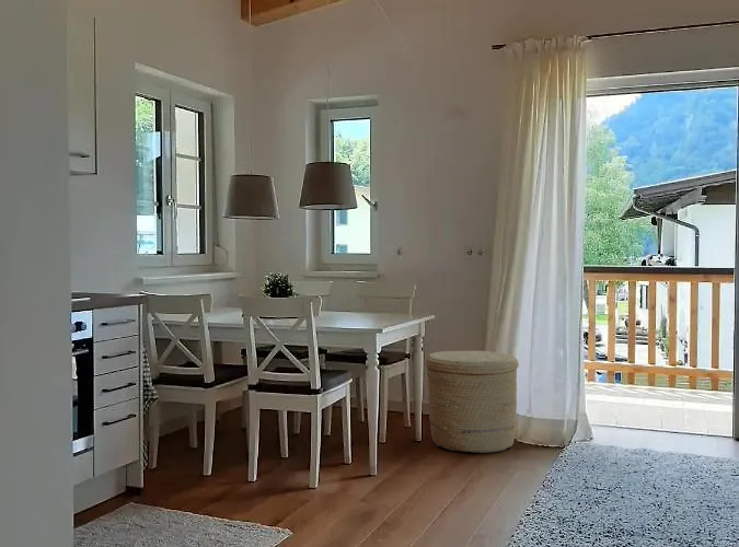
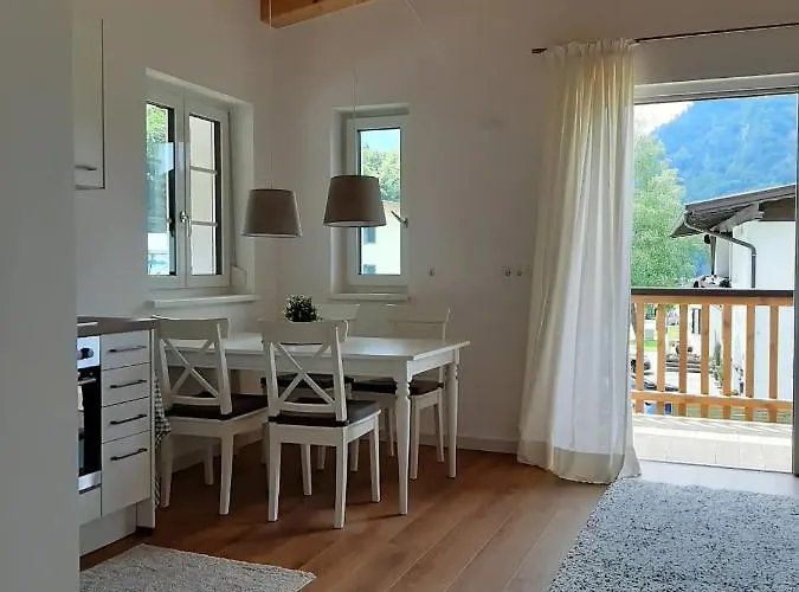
- basket (471, 398)
